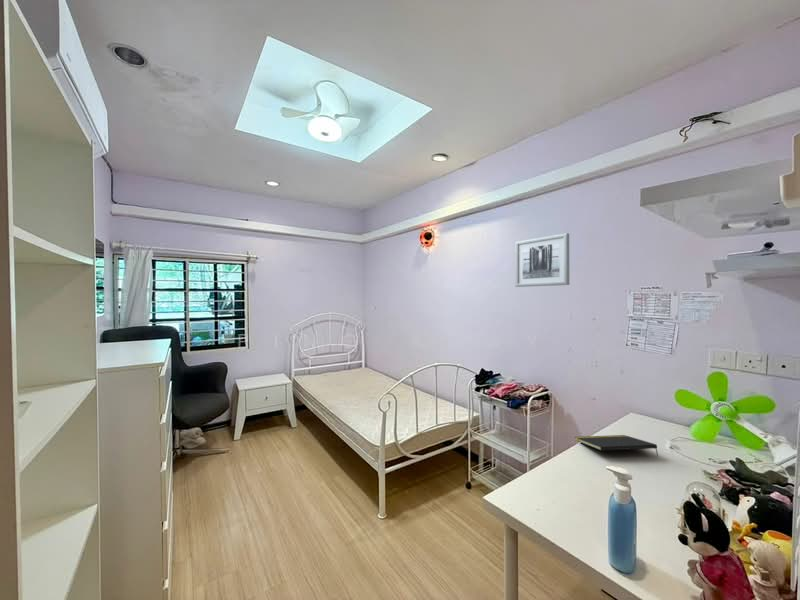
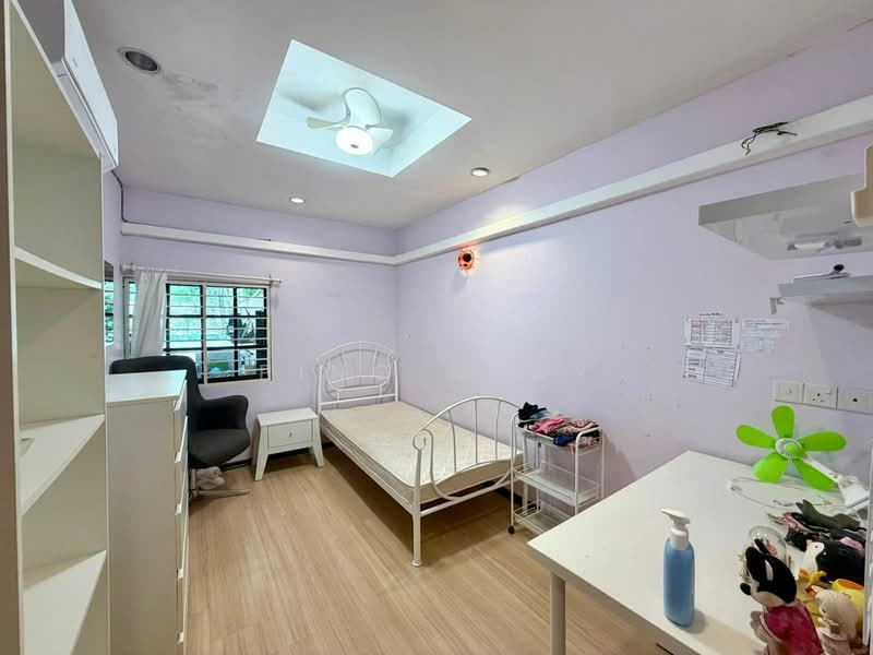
- notepad (613, 442)
- wall art (540, 262)
